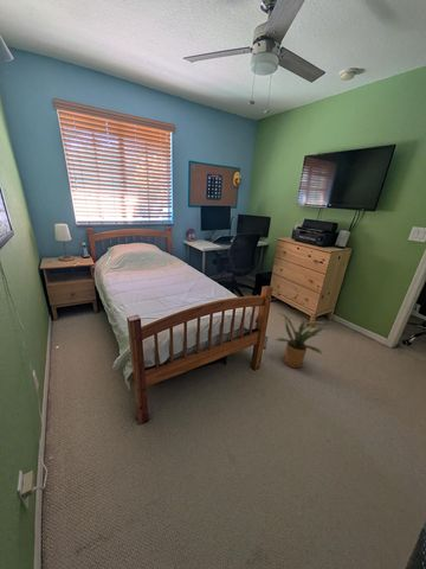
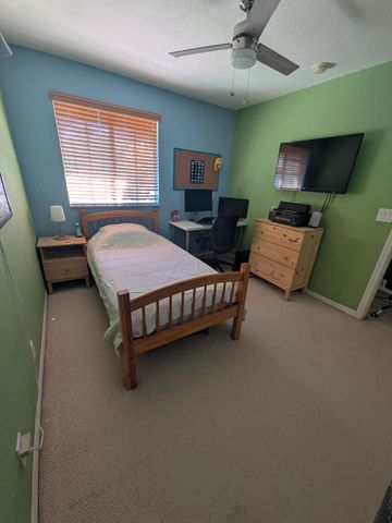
- house plant (299, 338)
